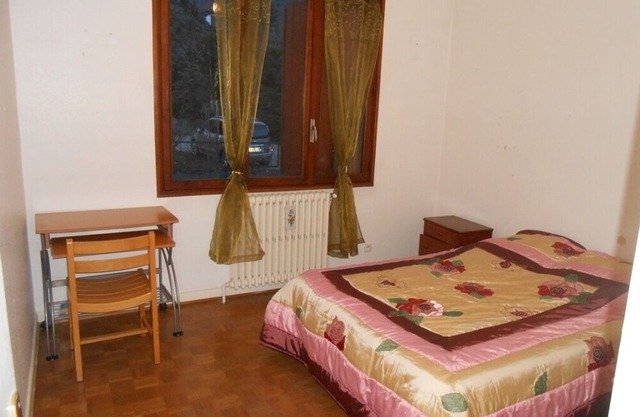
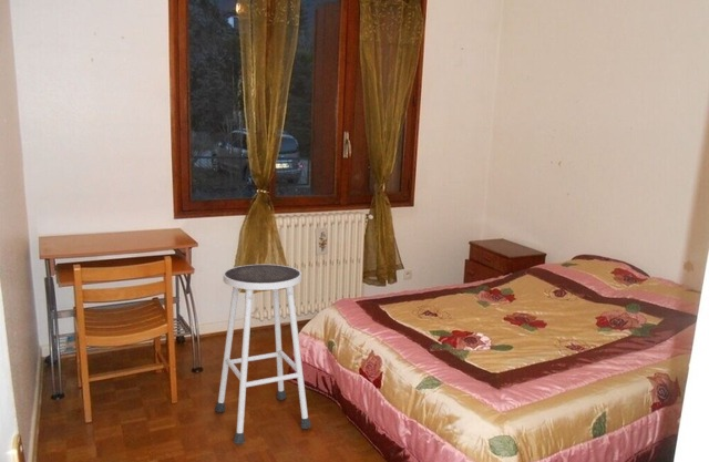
+ stool (261, 355)
